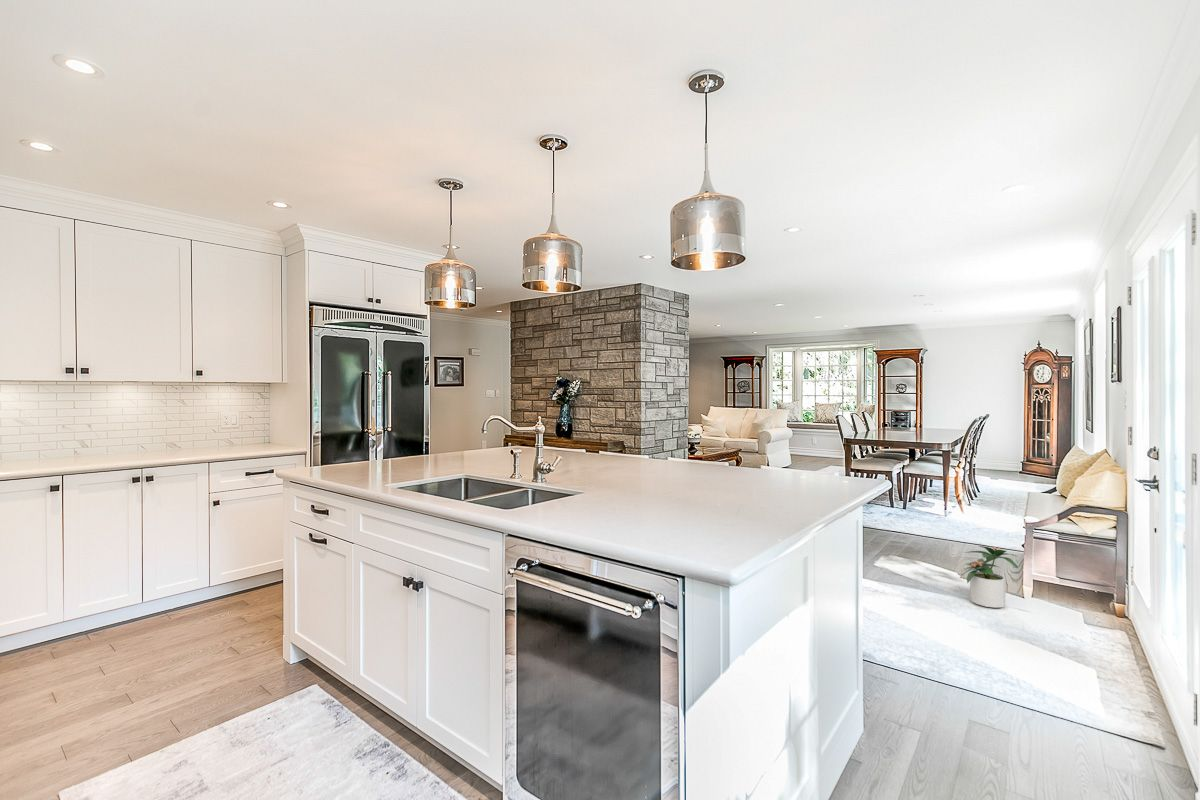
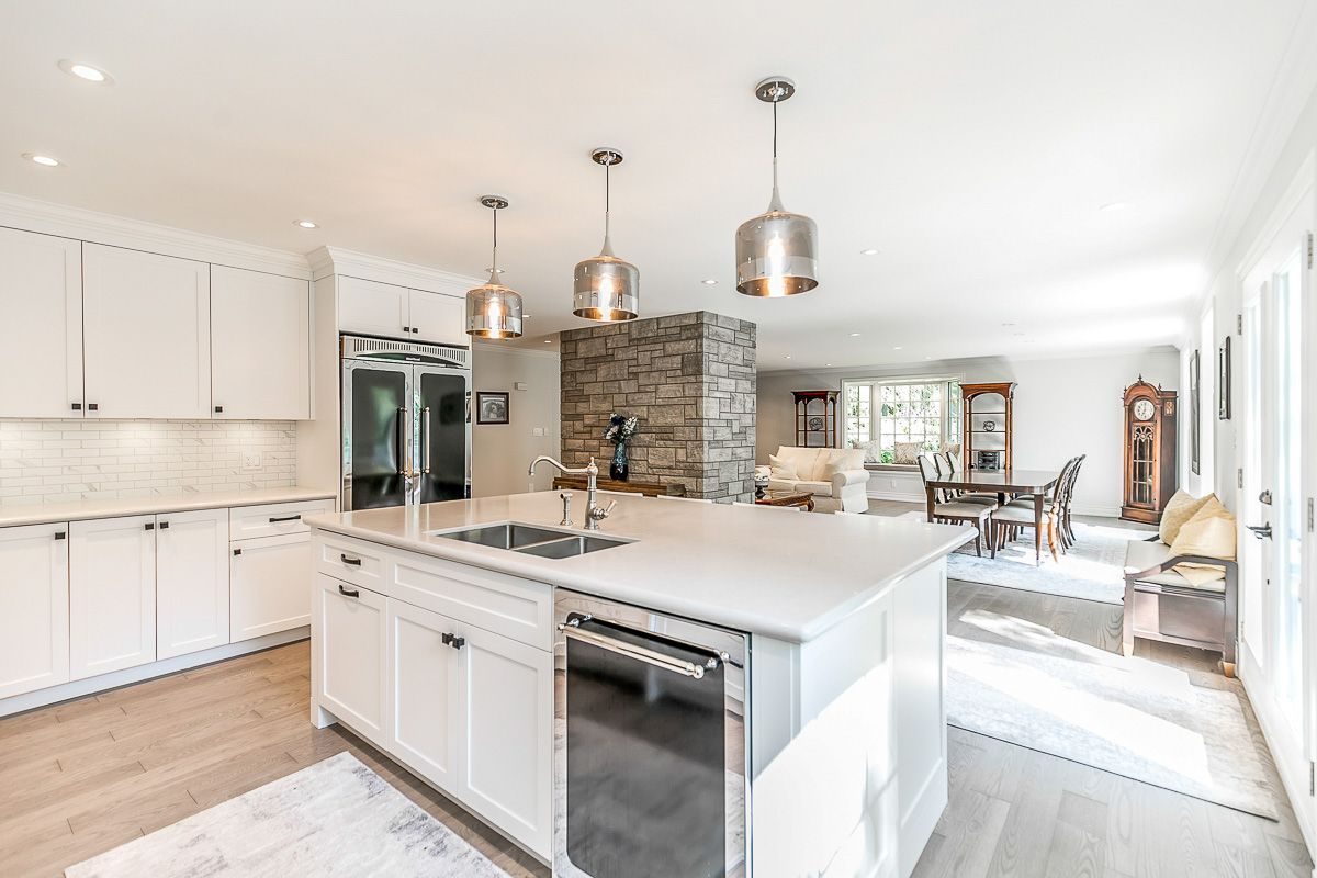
- potted plant (990, 574)
